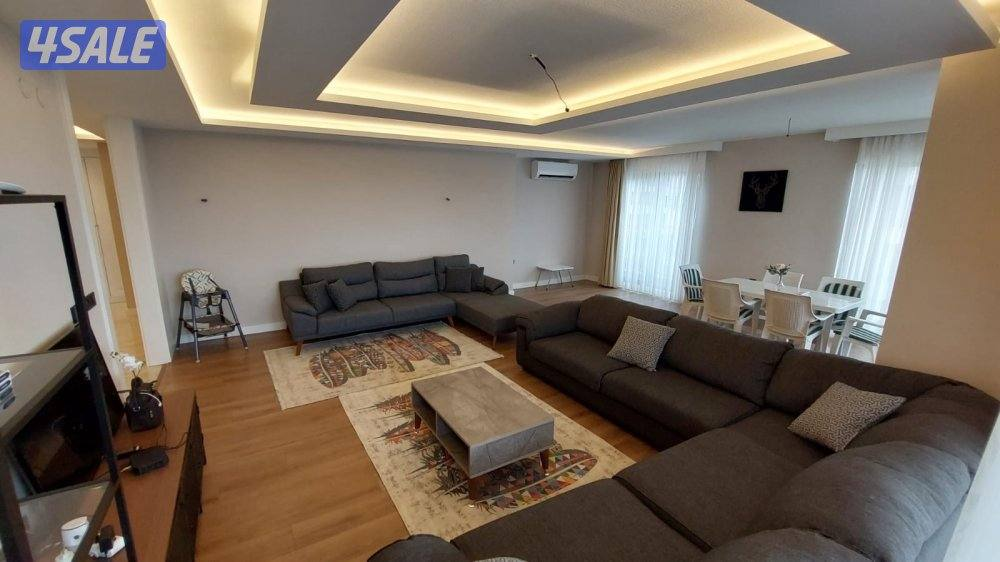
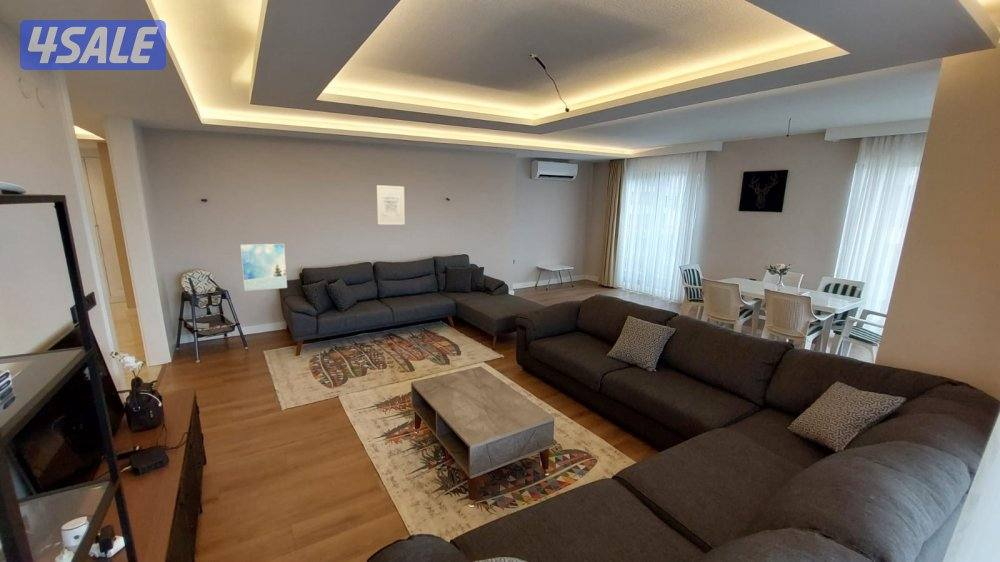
+ wall art (391, 205)
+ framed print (264, 266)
